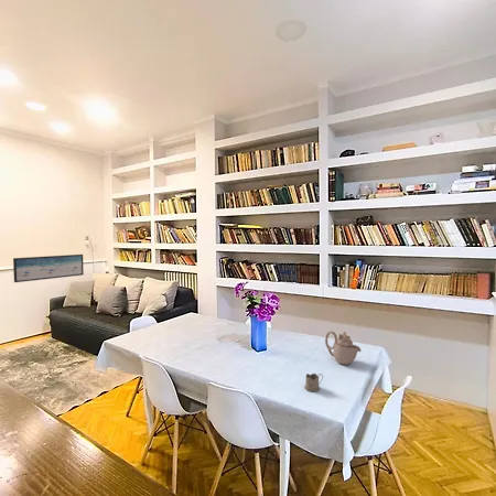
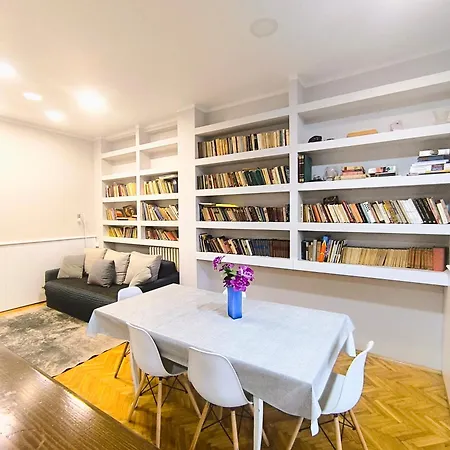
- wall art (51, 267)
- teapot (342, 347)
- tea glass holder (313, 378)
